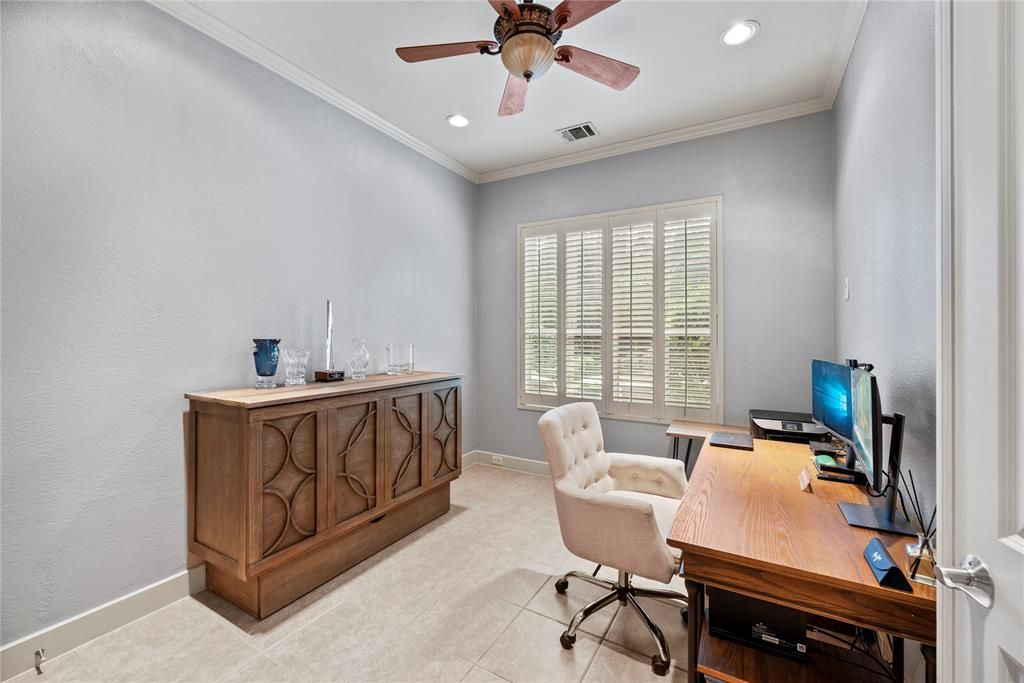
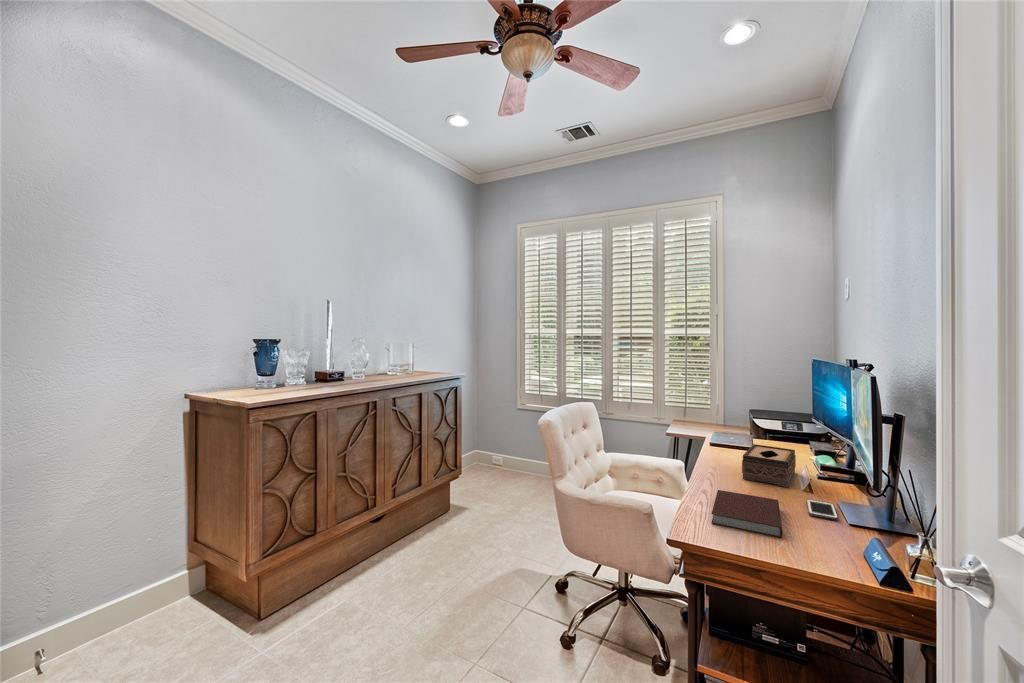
+ notebook (746, 511)
+ cell phone (821, 509)
+ tissue box (769, 463)
